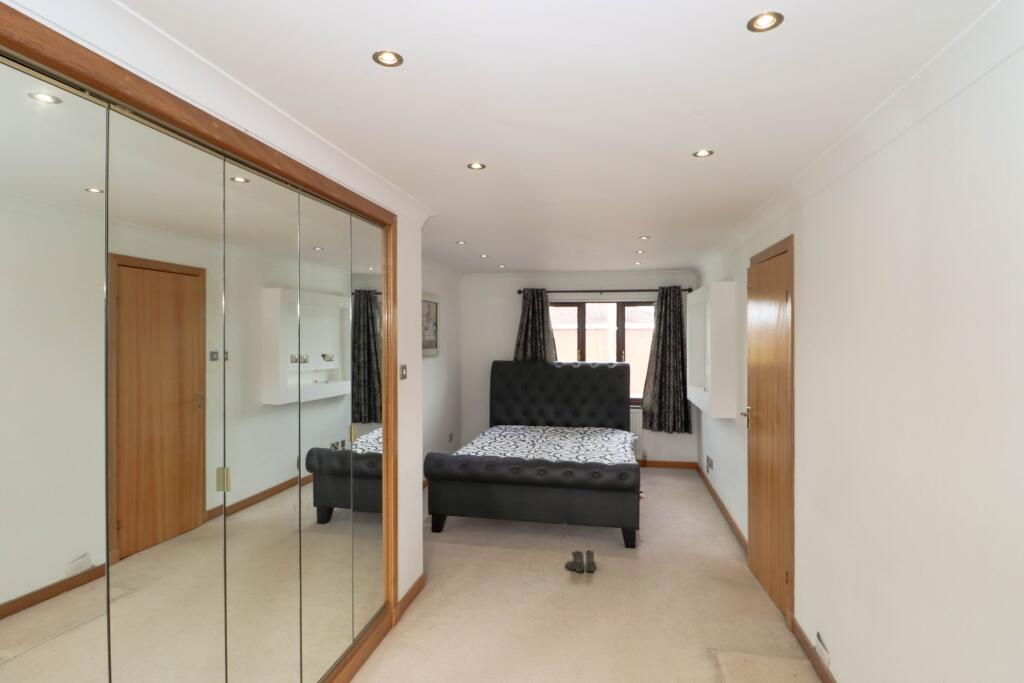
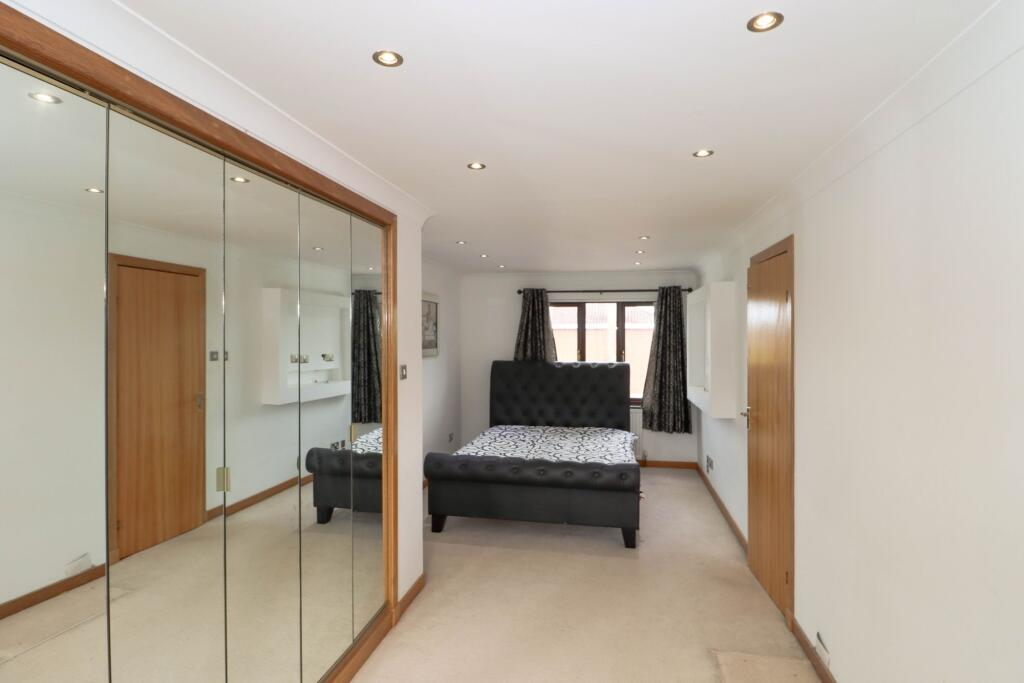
- boots (583, 559)
